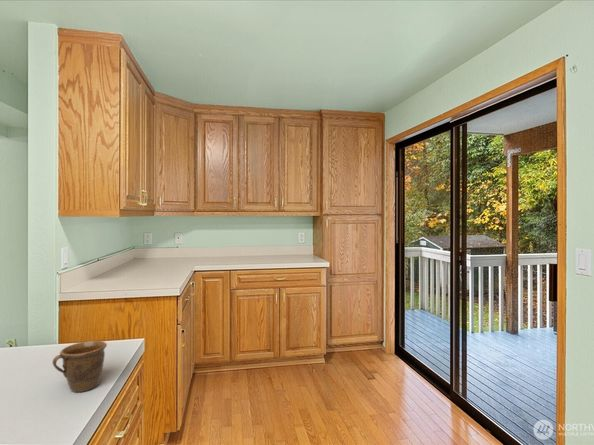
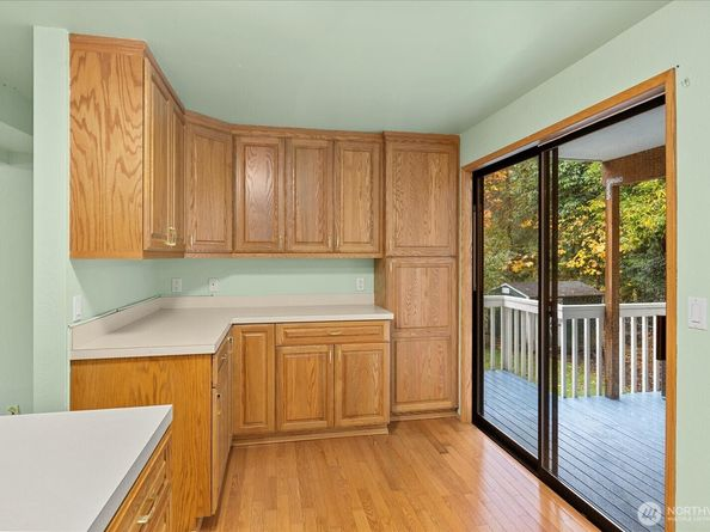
- mug (80, 367)
